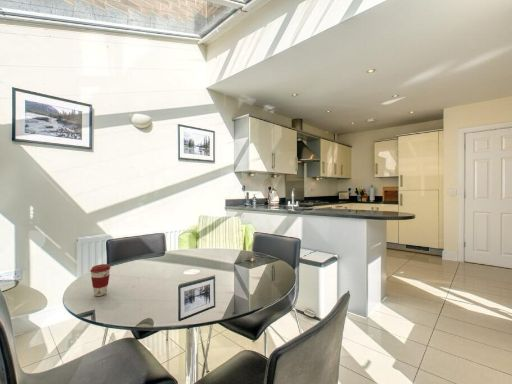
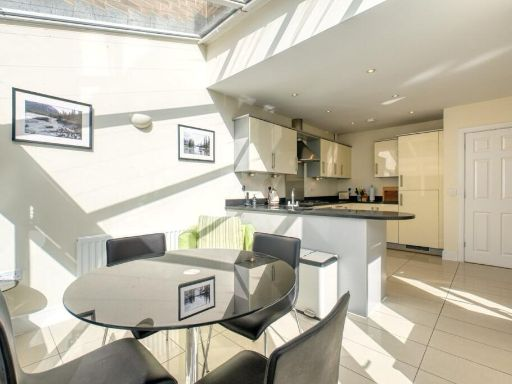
- coffee cup (100, 280)
